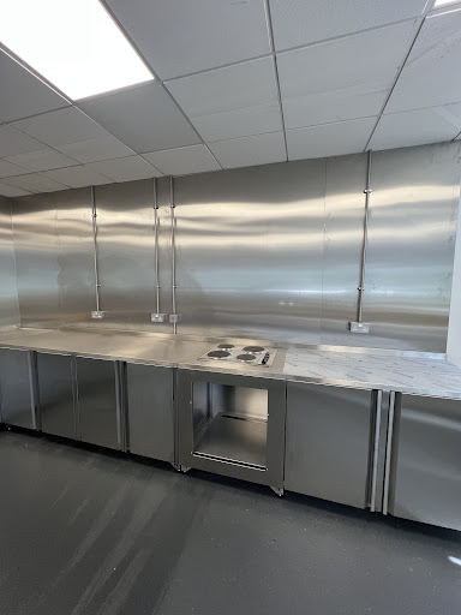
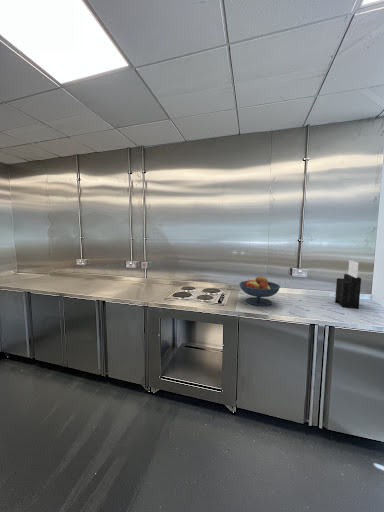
+ fruit bowl (258, 290)
+ knife block (346, 282)
